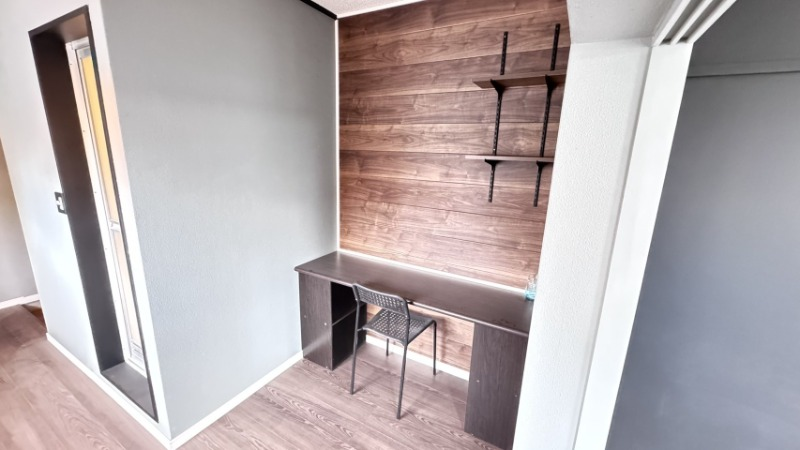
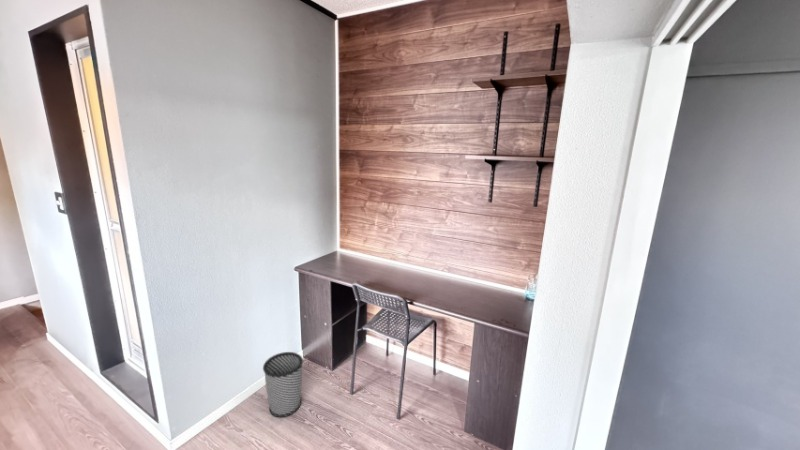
+ wastebasket (284, 384)
